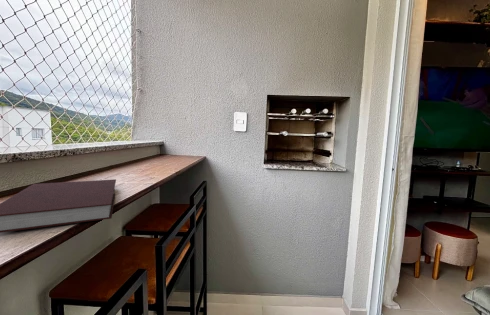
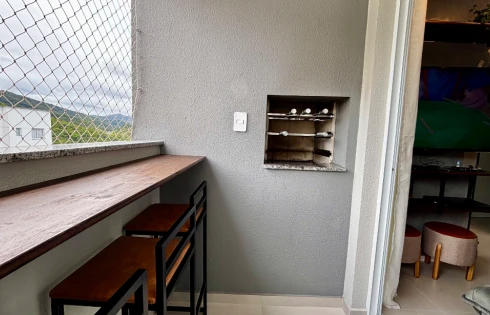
- notebook (67, 199)
